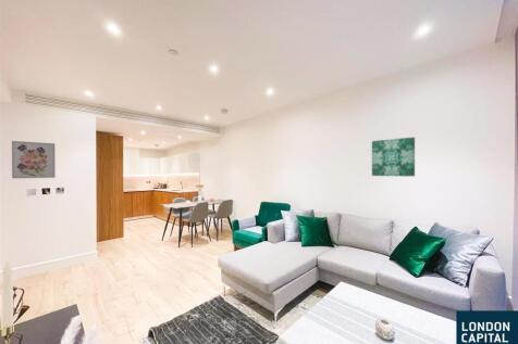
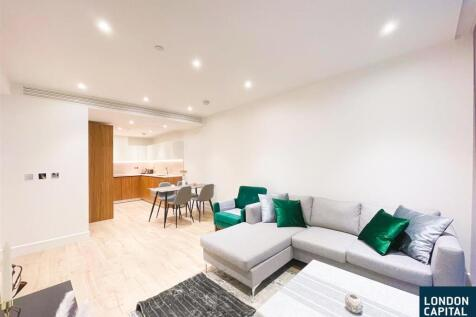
- wall art (34, 160)
- wall art (392, 157)
